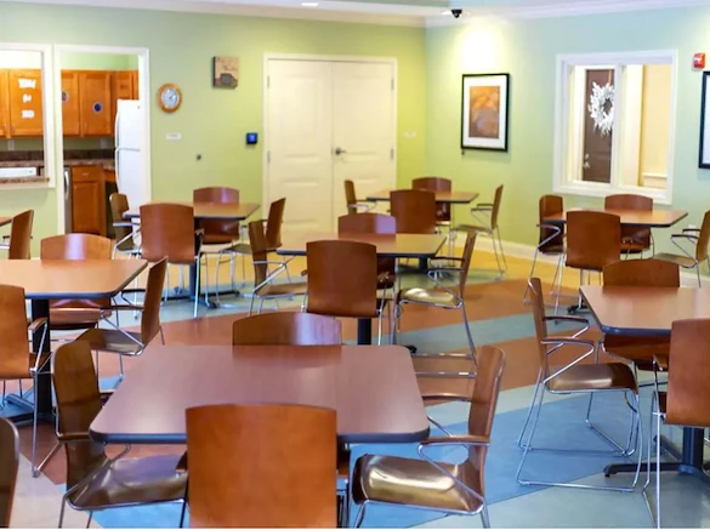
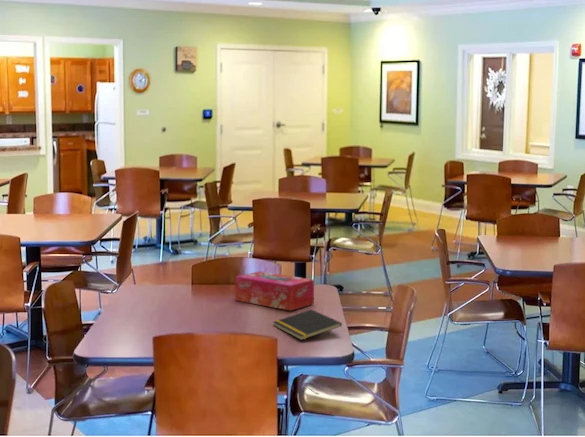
+ notepad (306, 324)
+ tissue box (274, 290)
